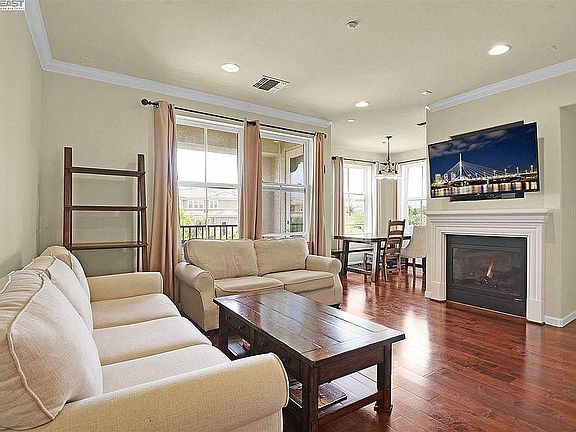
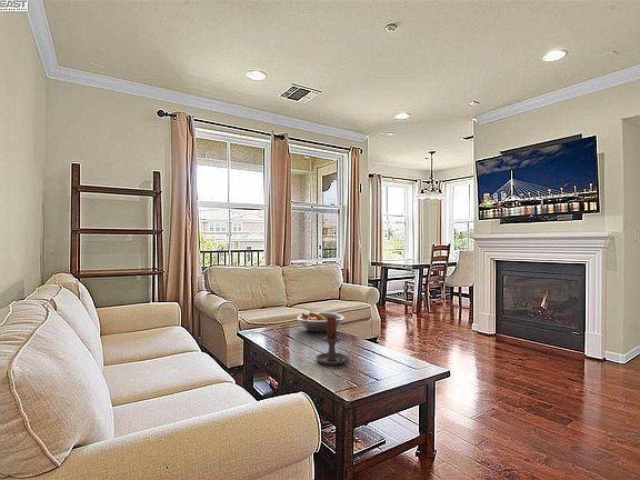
+ fruit bowl (320, 321)
+ candle holder (334, 339)
